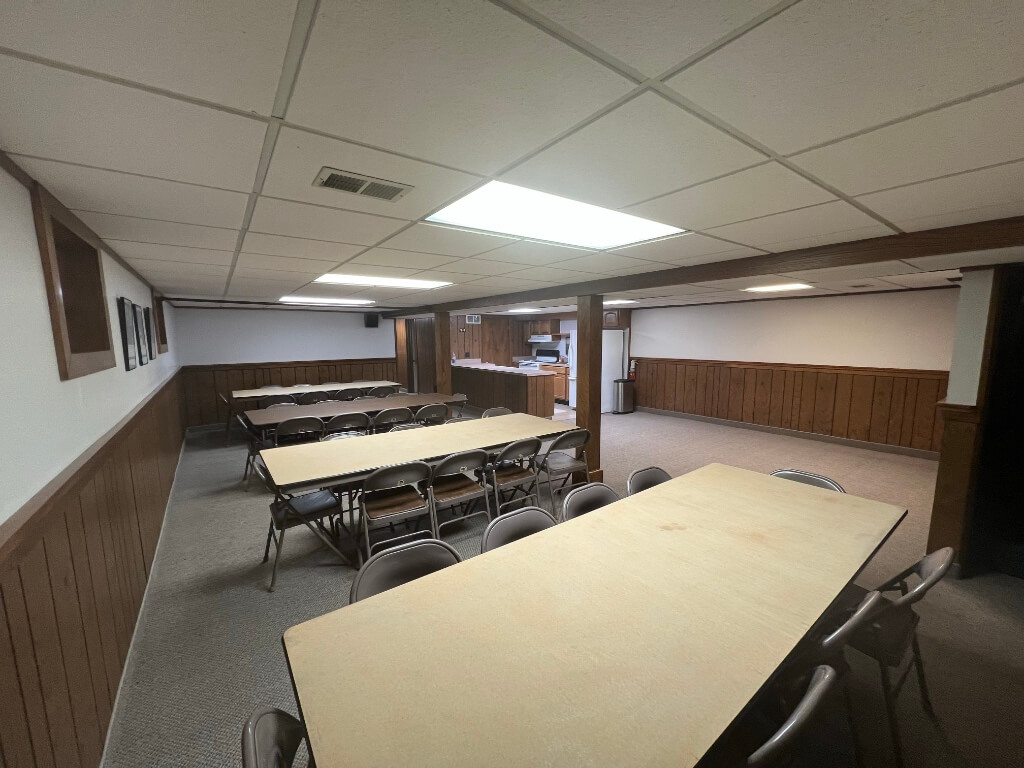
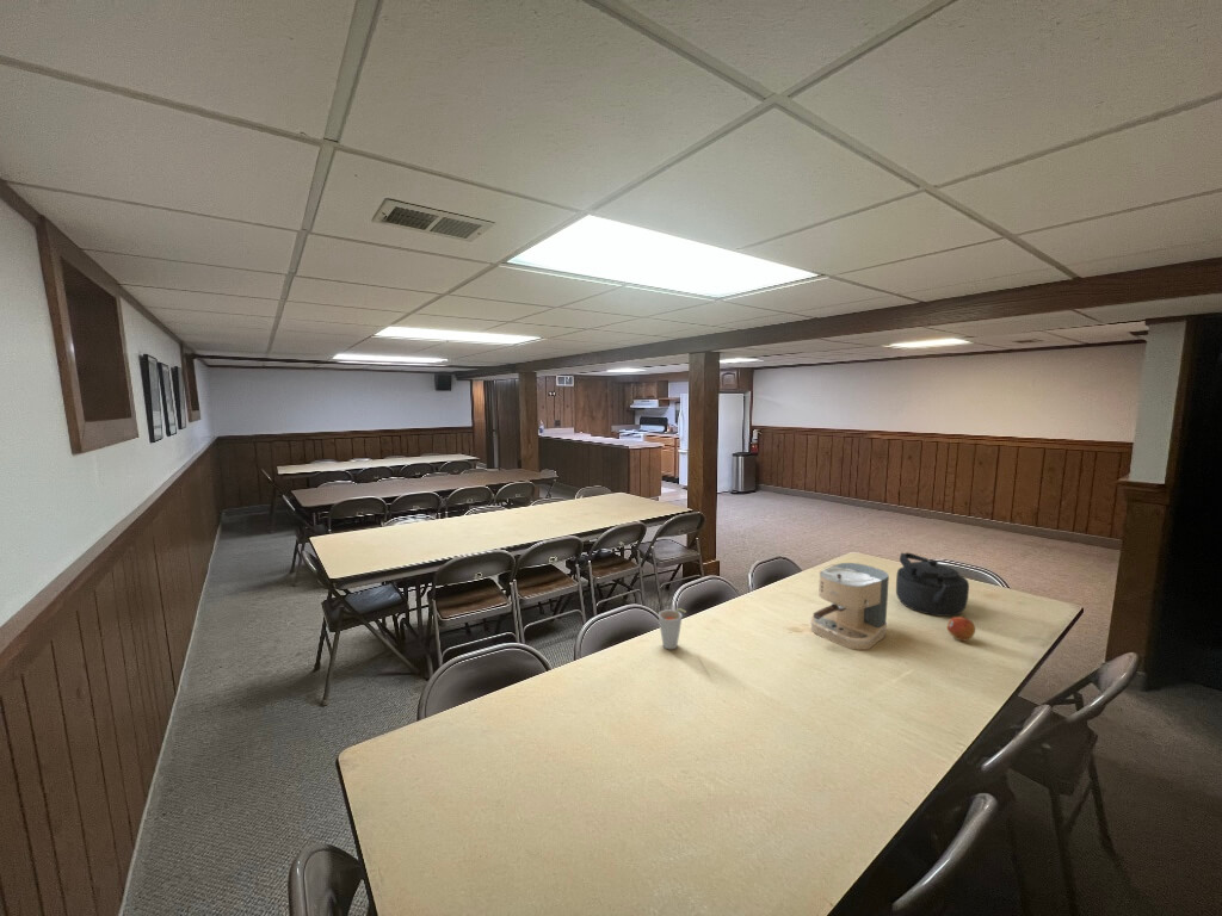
+ kettle (930, 583)
+ fruit (961, 629)
+ coffee maker (845, 602)
+ cup (672, 626)
